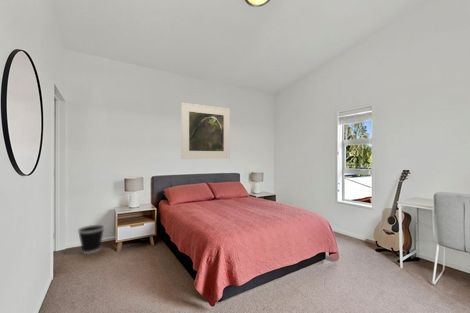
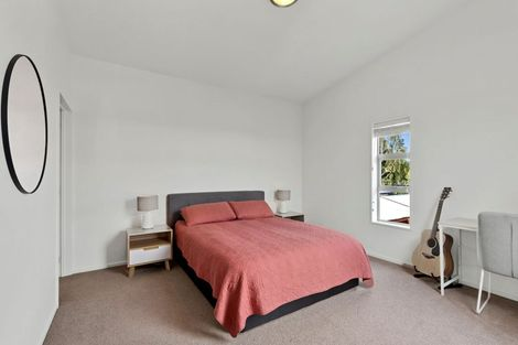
- wastebasket (91, 239)
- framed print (207, 132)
